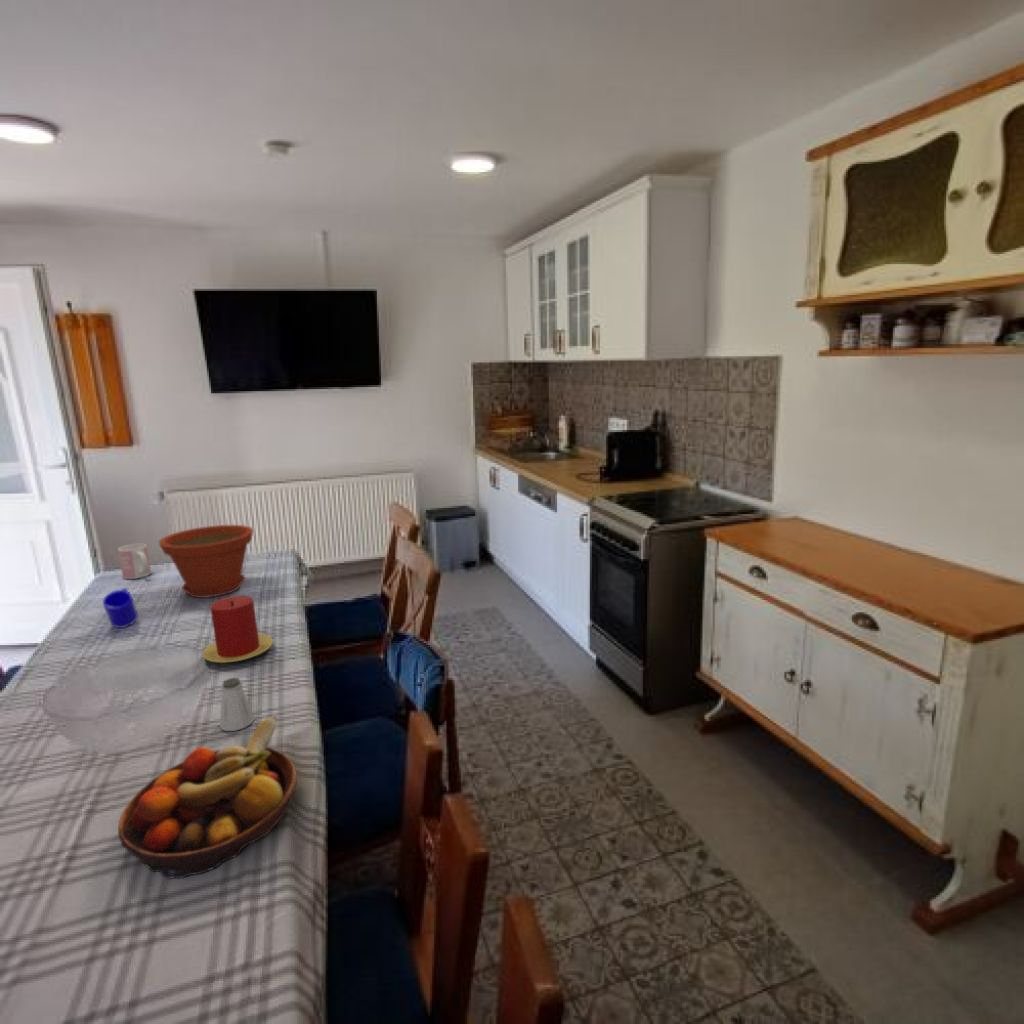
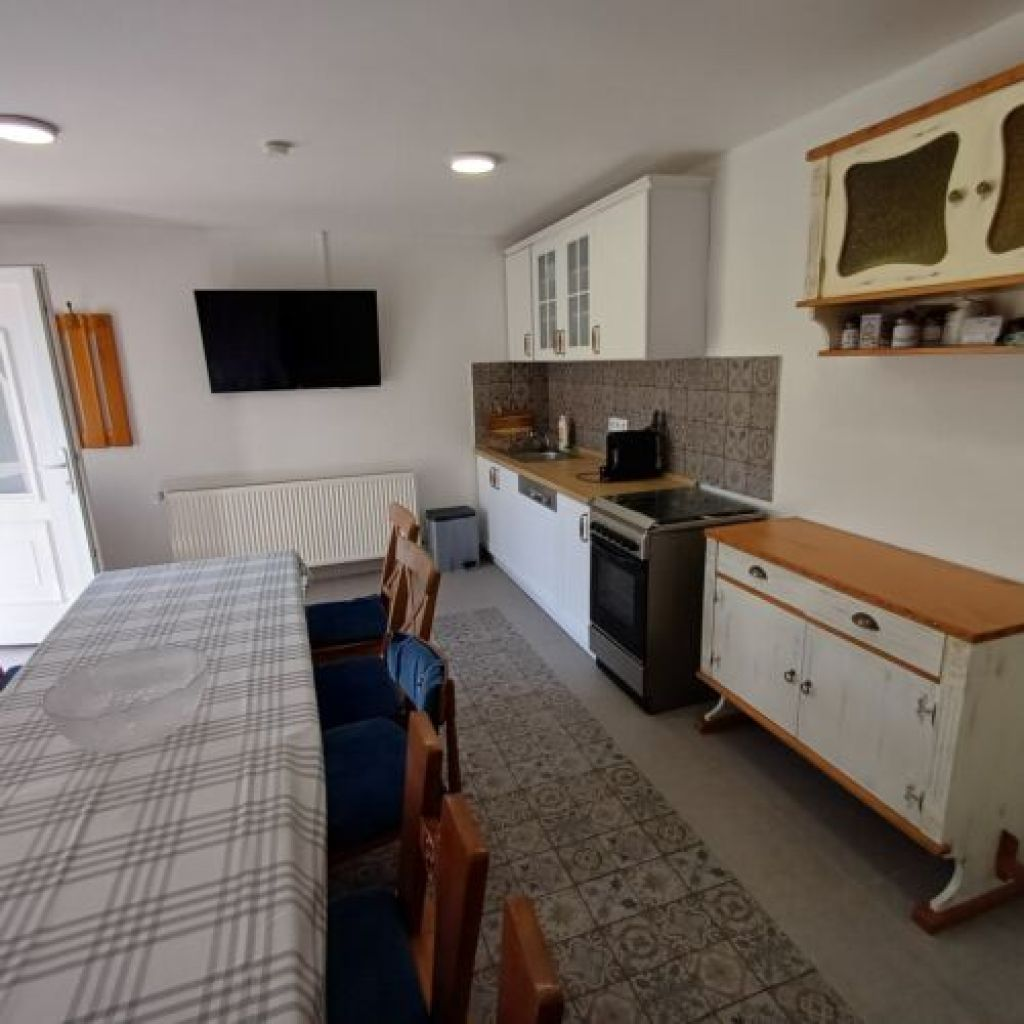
- saltshaker (234, 702)
- mug (136, 561)
- candle (235, 627)
- fruit bowl (211, 787)
- plant pot (211, 562)
- mug (121, 608)
